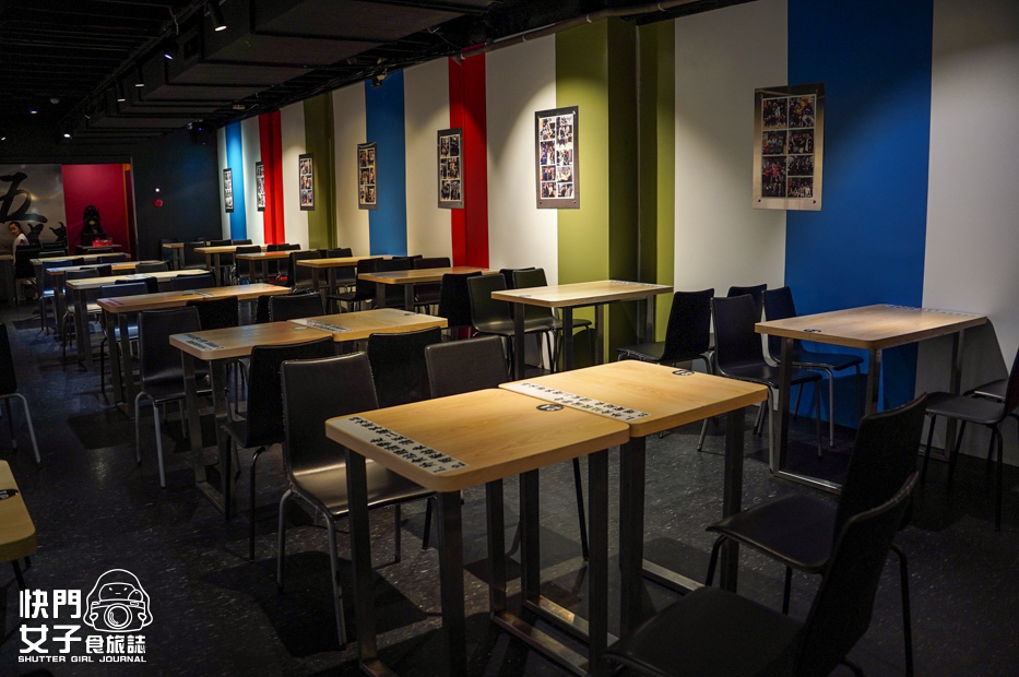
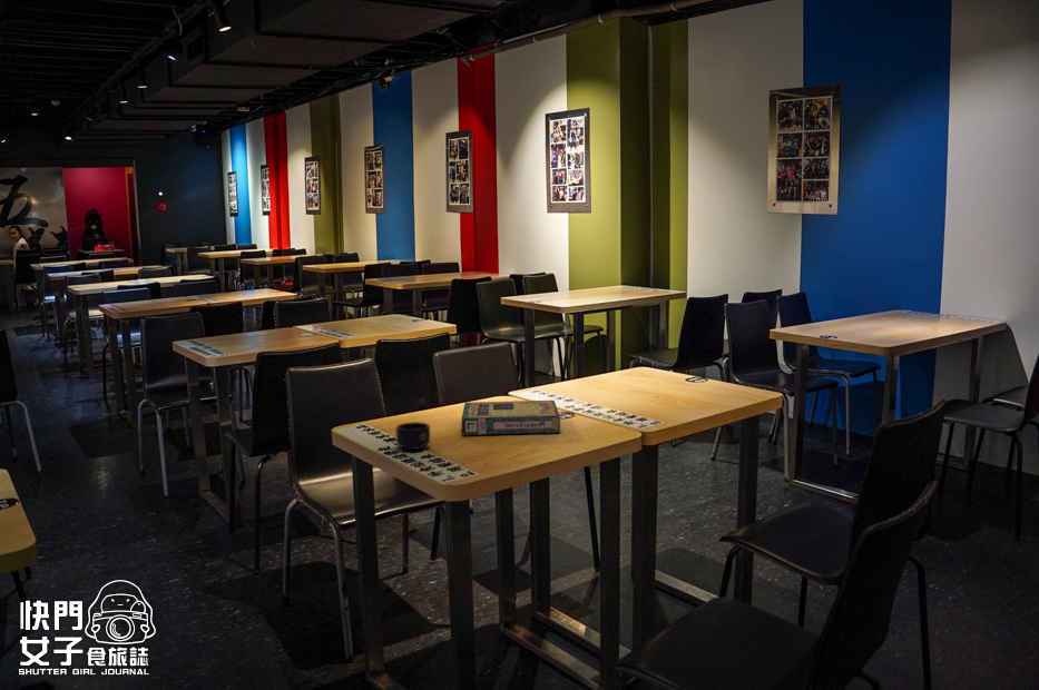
+ video game box (510, 416)
+ mug (411, 435)
